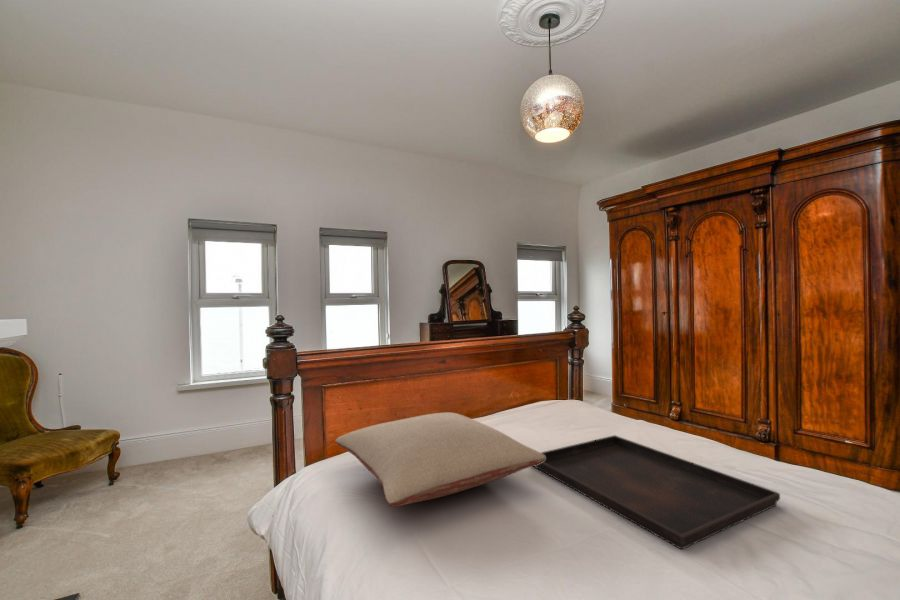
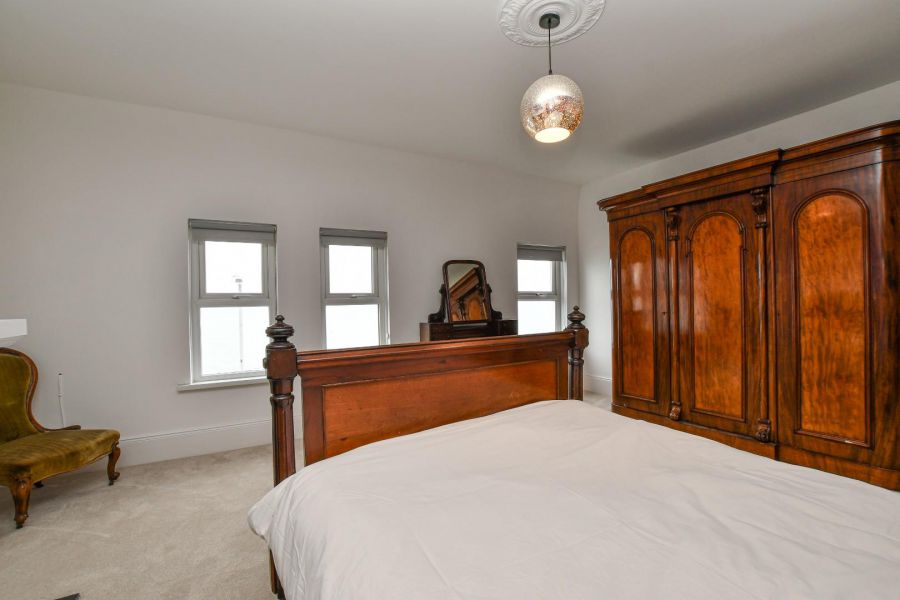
- pillow (433, 448)
- serving tray (639, 477)
